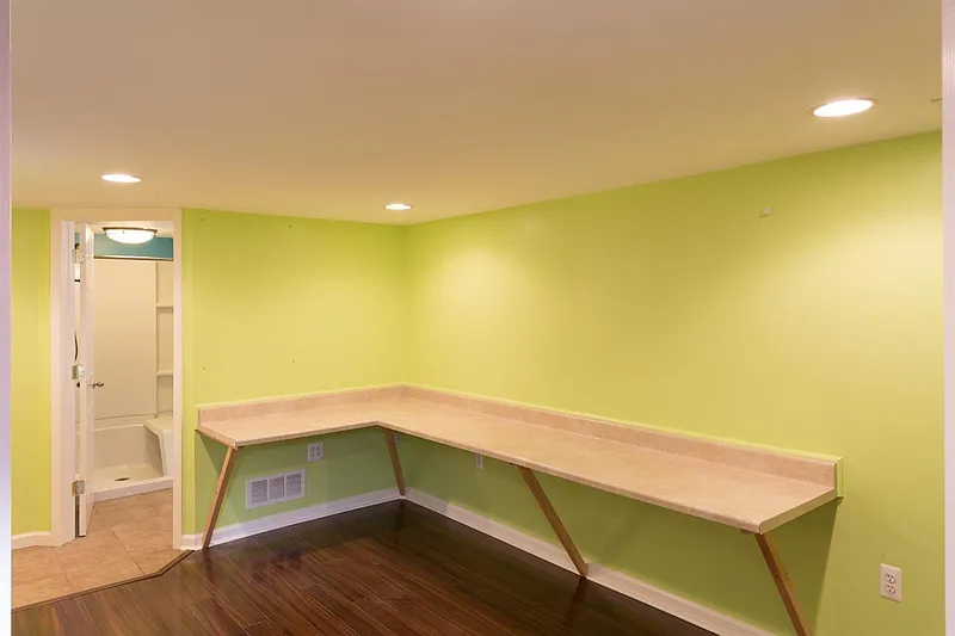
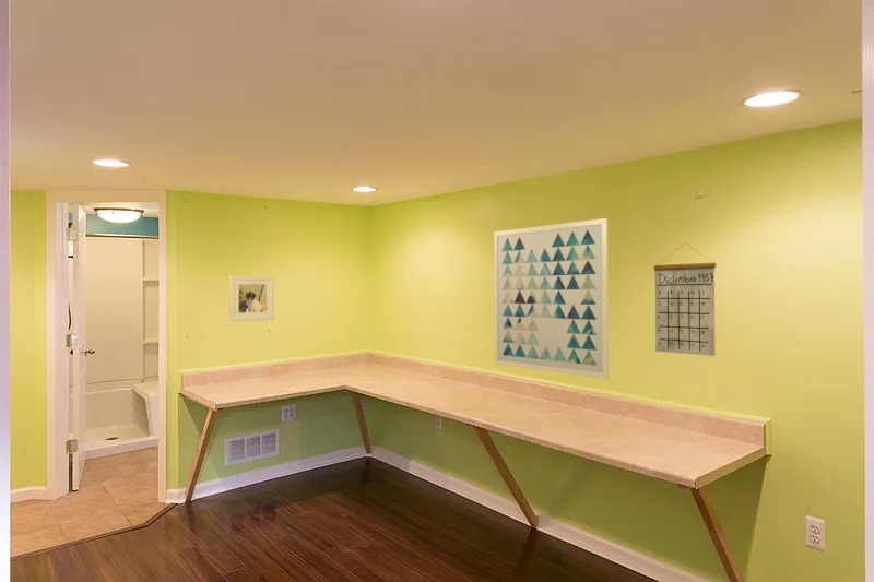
+ wall art (545, 298)
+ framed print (252, 298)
+ calendar (684, 298)
